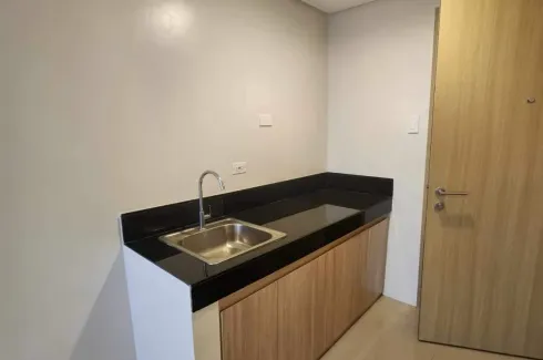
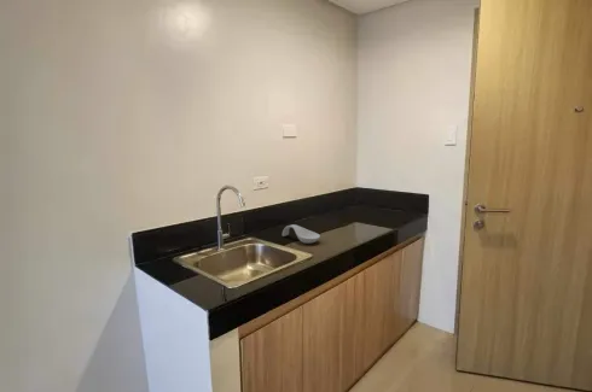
+ spoon rest (300, 233)
